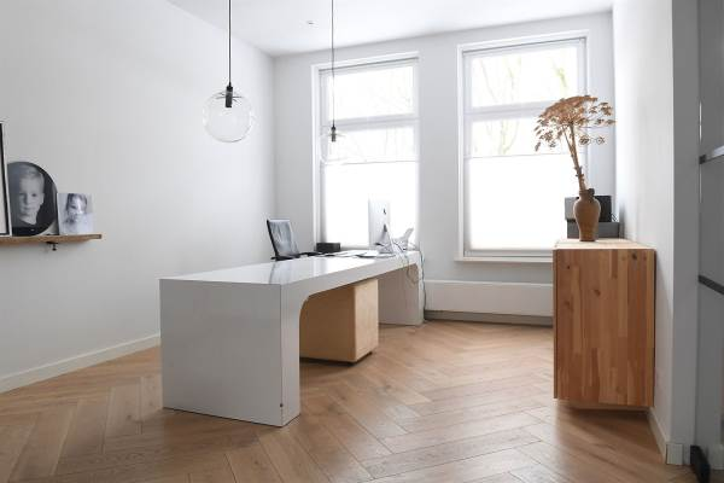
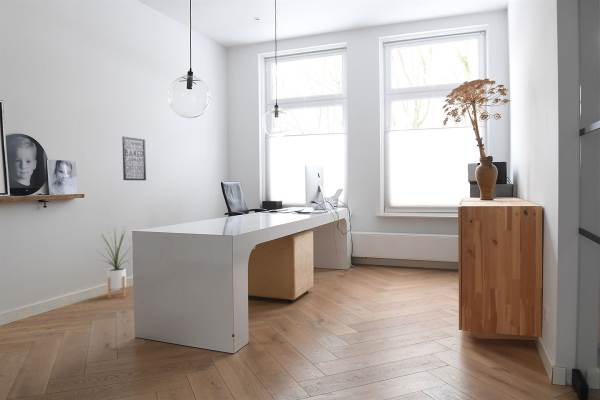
+ wall art (134, 159)
+ house plant (115, 260)
